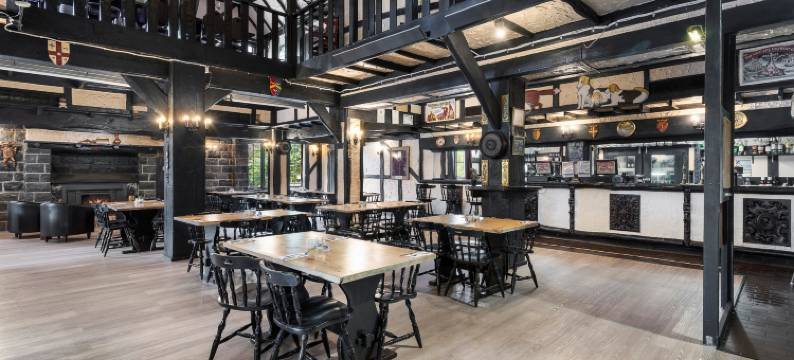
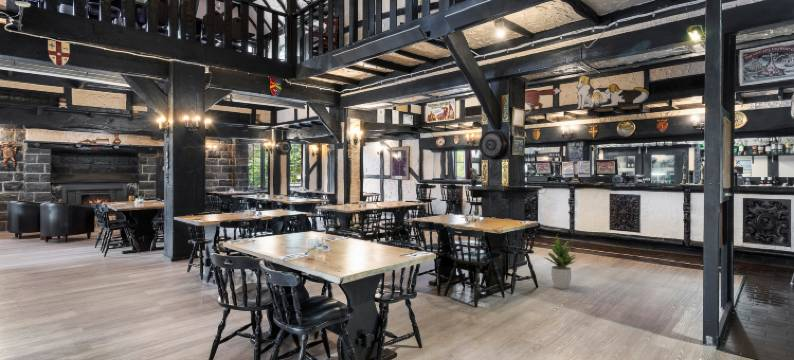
+ potted plant (562, 261)
